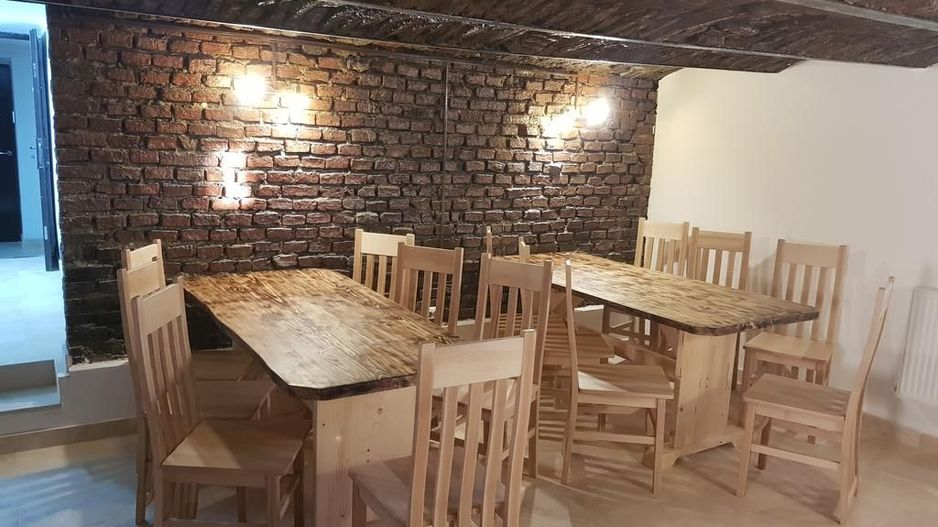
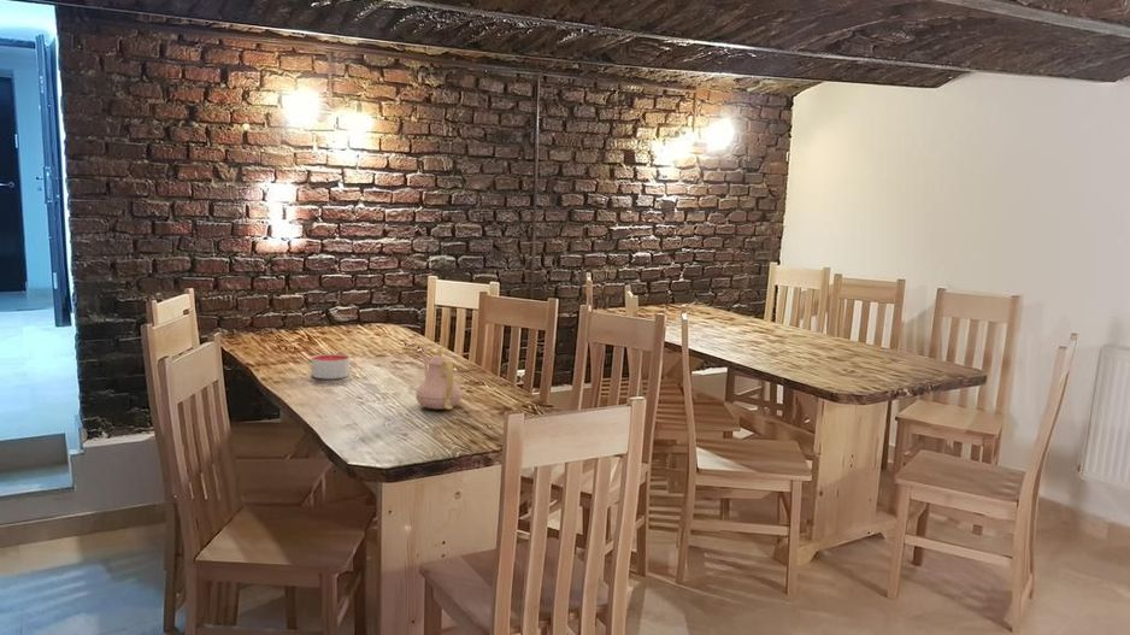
+ candle (330, 365)
+ teapot (435, 375)
